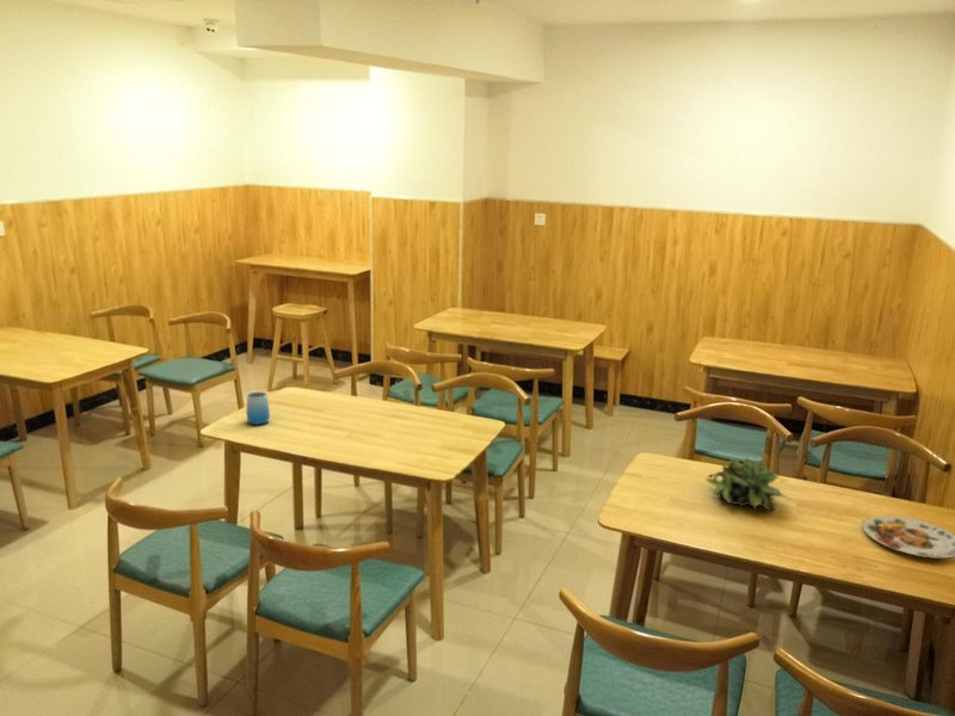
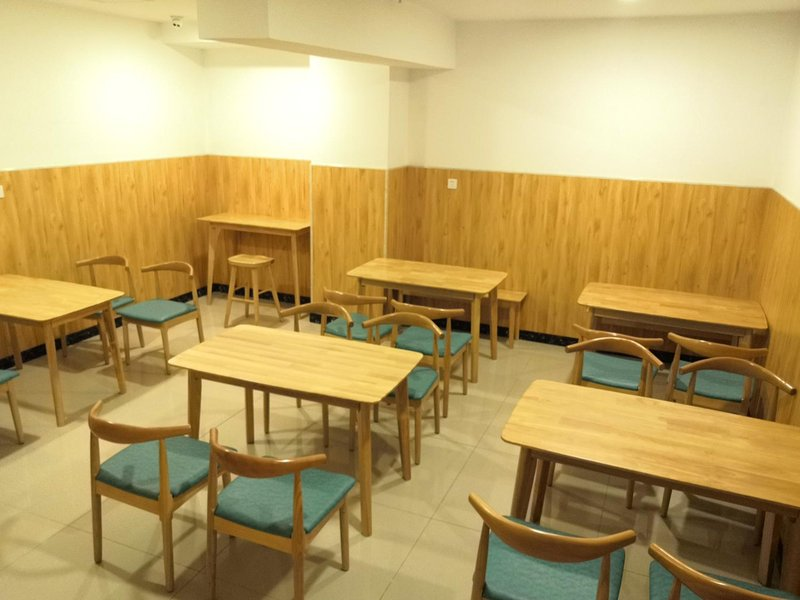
- succulent plant (744, 479)
- plate (911, 537)
- cup (257, 408)
